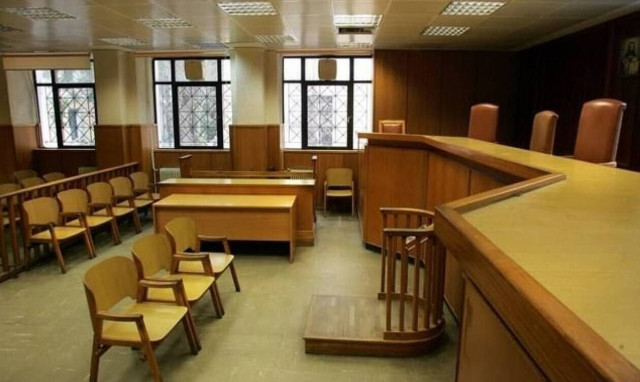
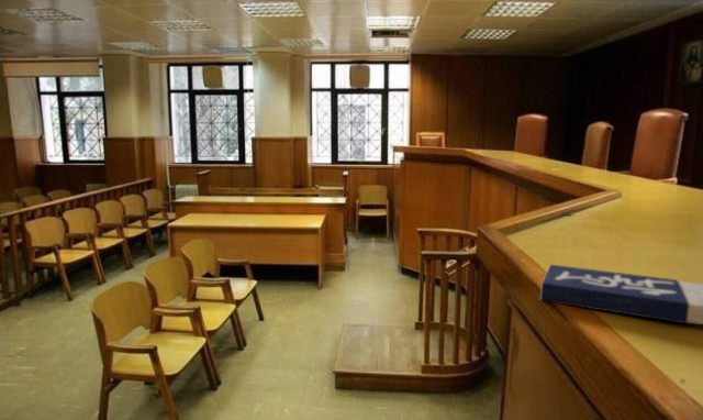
+ book (626, 292)
